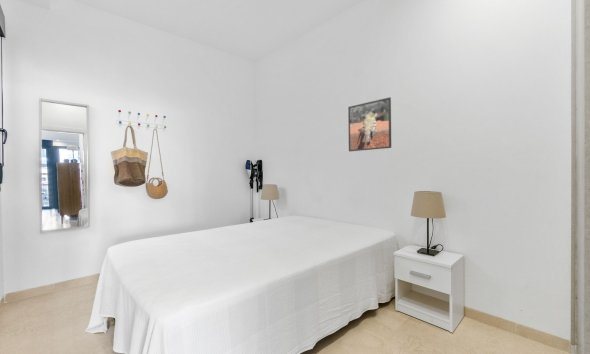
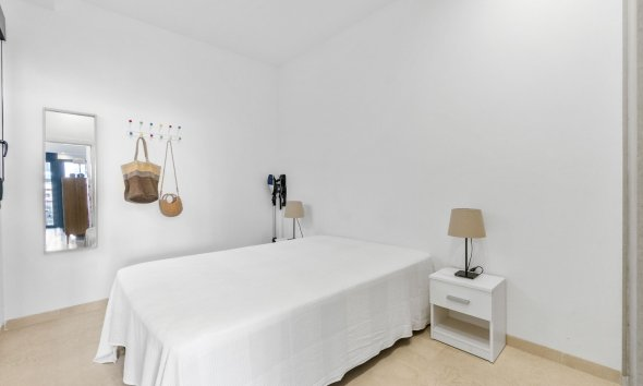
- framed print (368, 126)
